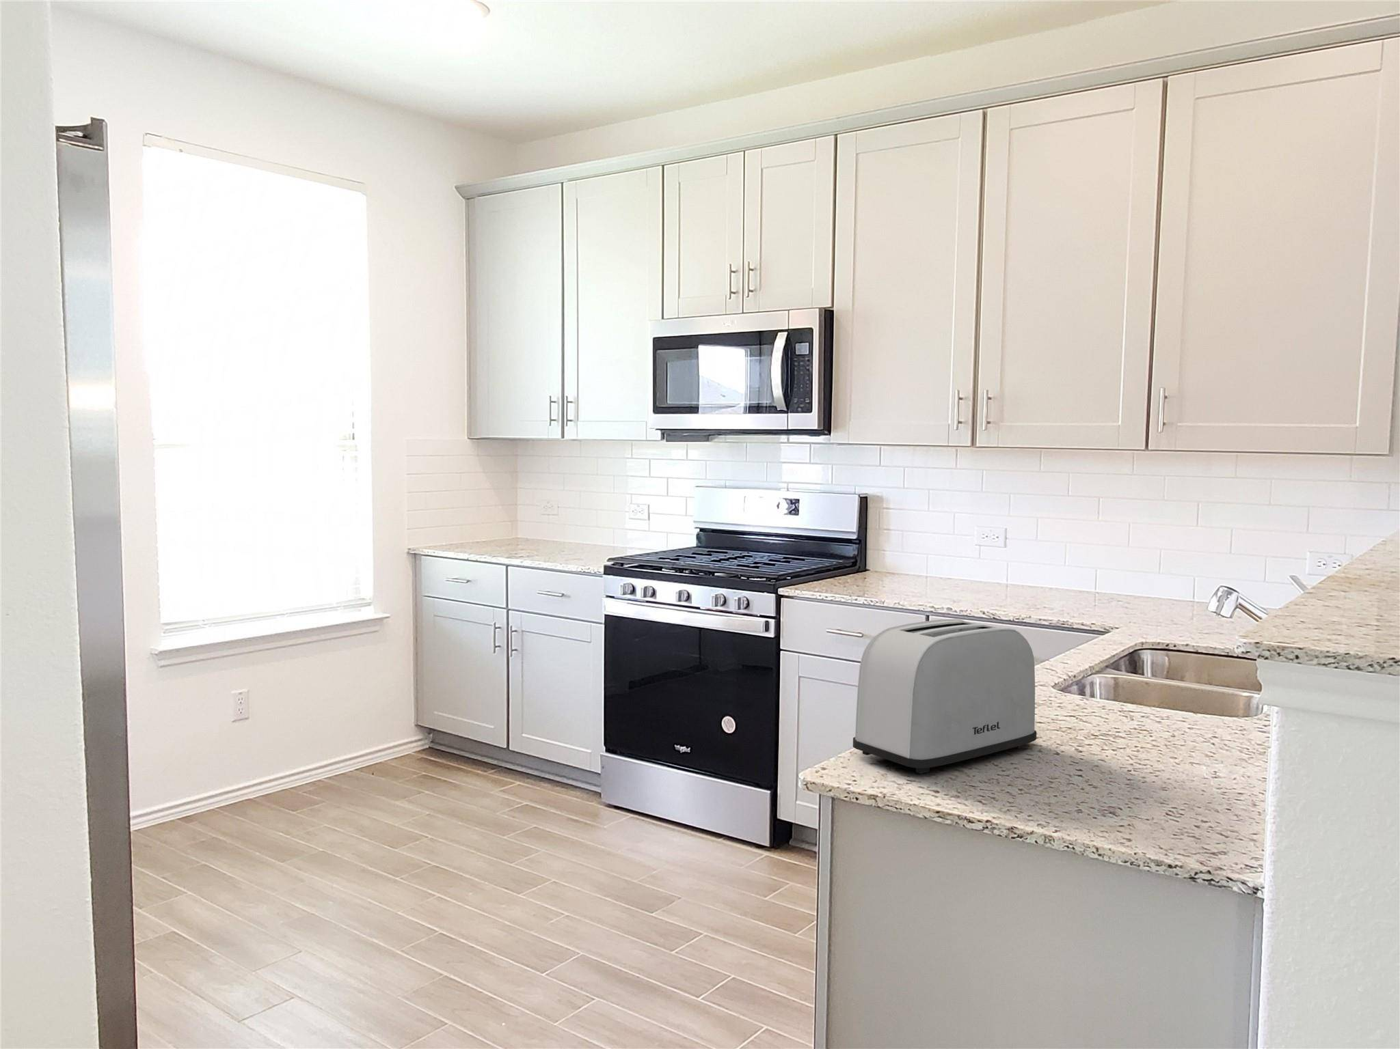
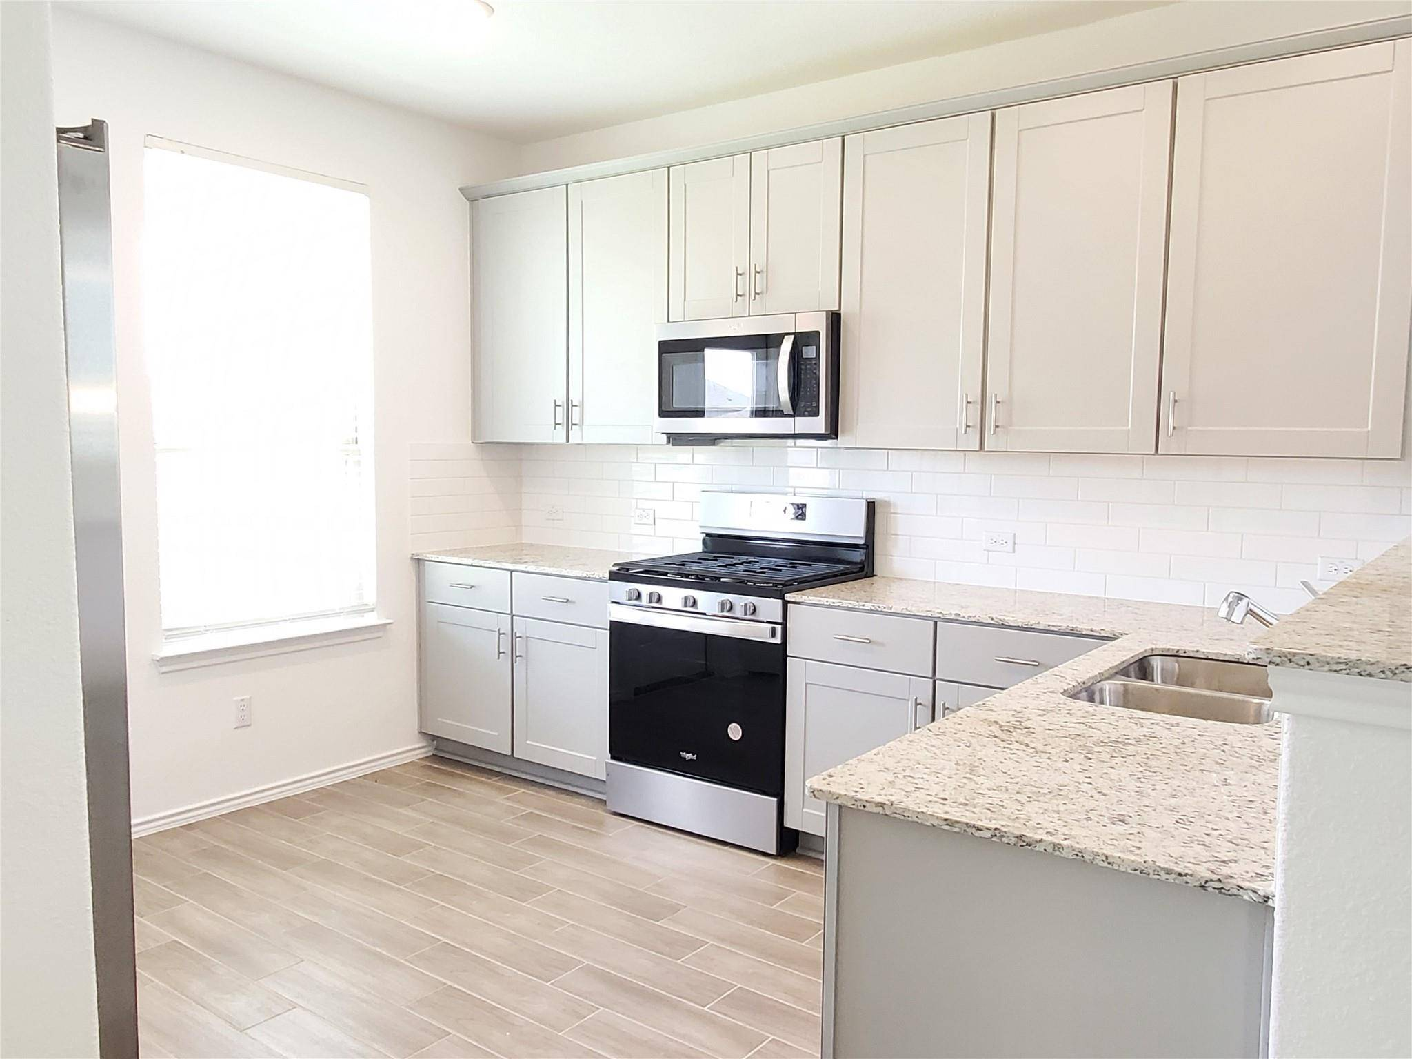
- toaster (950, 688)
